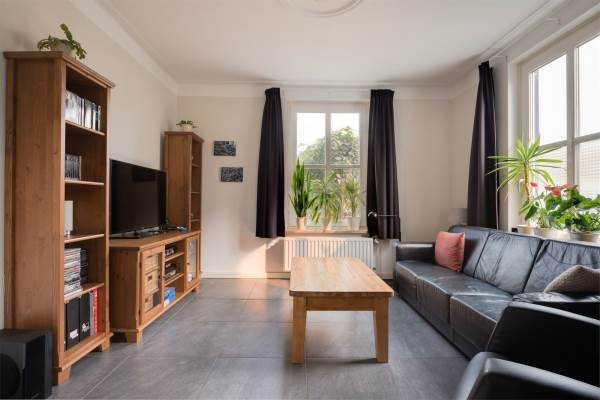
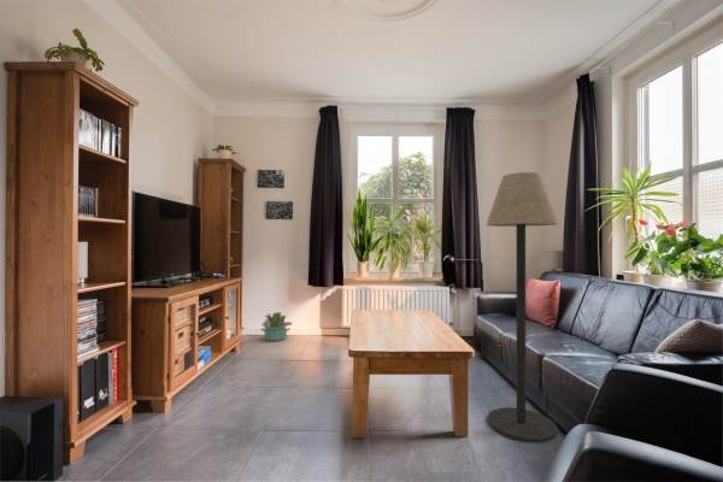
+ decorative plant (276, 325)
+ floor lamp (521, 300)
